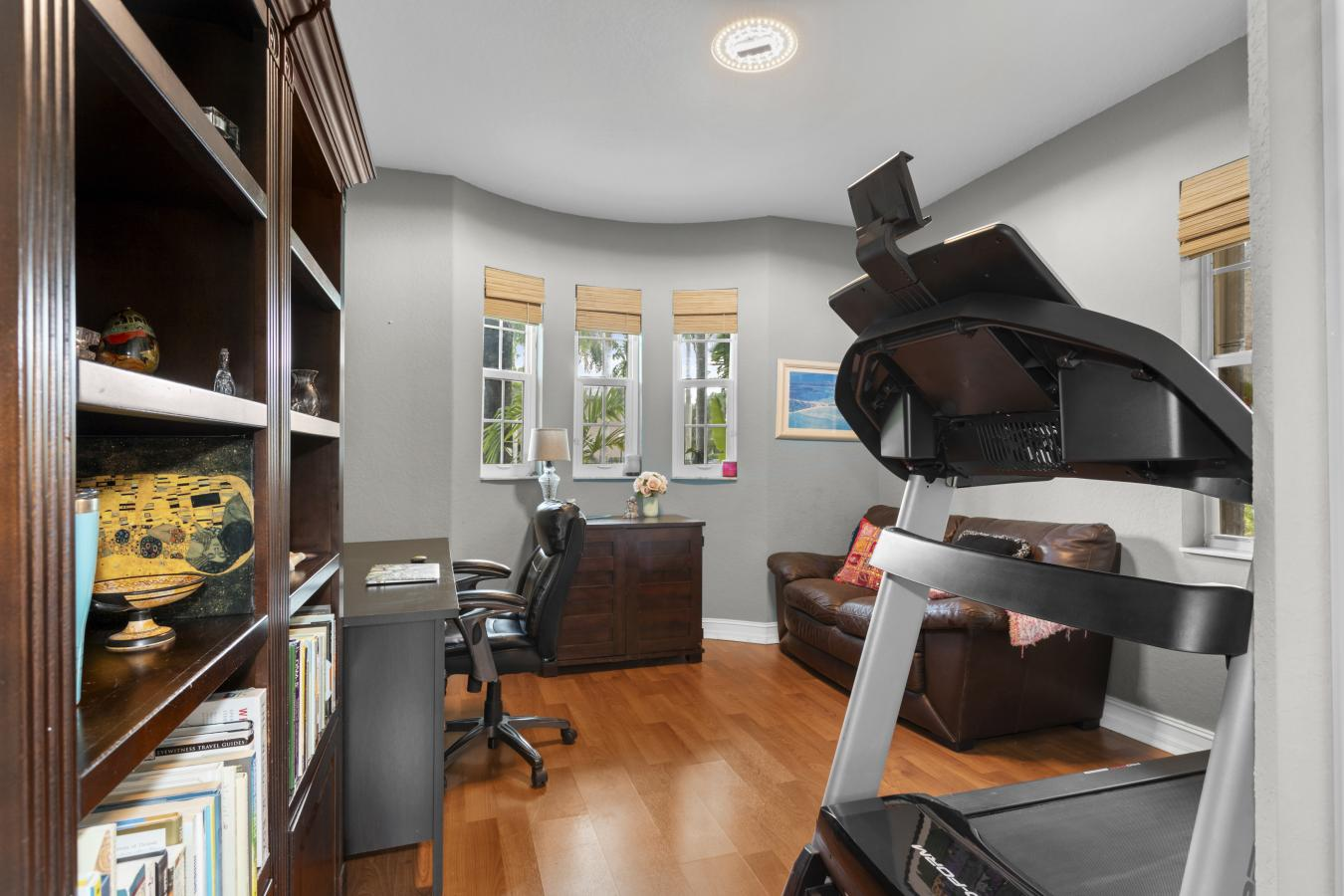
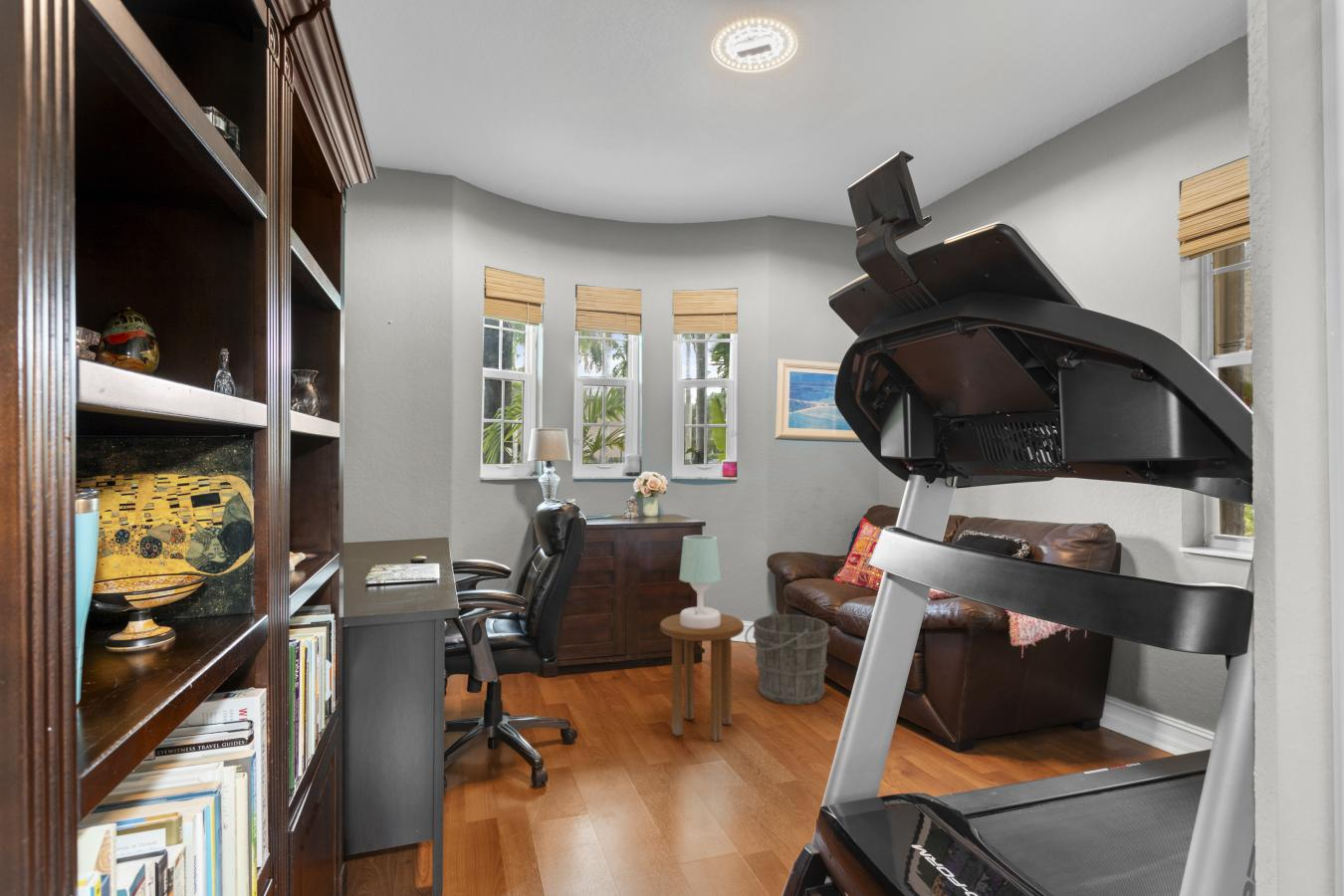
+ side table (693, 675)
+ bucket (787, 656)
+ table lamp (700, 579)
